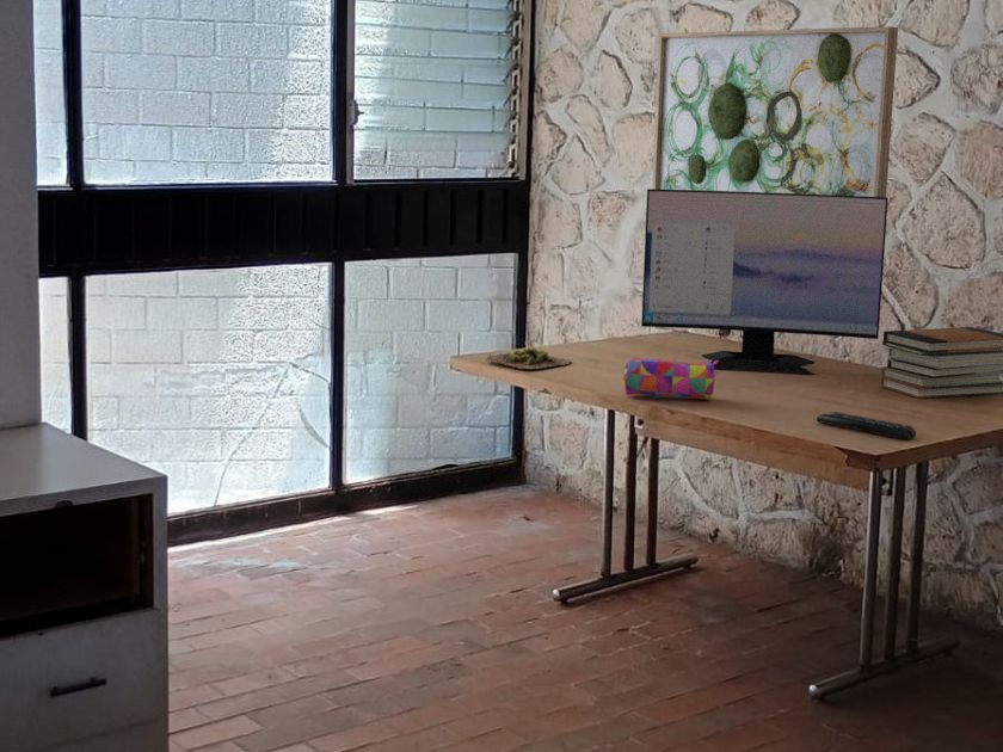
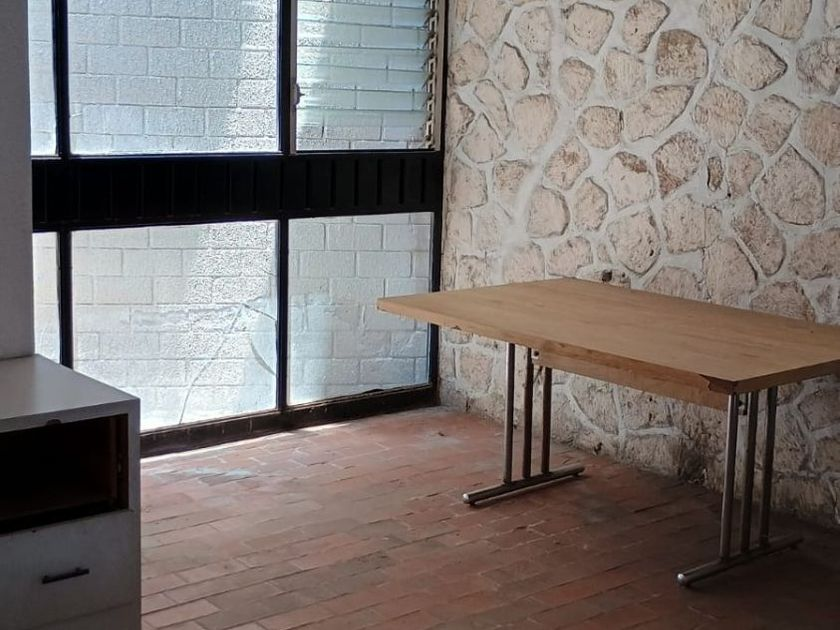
- remote control (864, 424)
- book stack (948, 362)
- pencil case (670, 377)
- wall art (761, 138)
- succulent plant (527, 355)
- computer monitor (761, 279)
